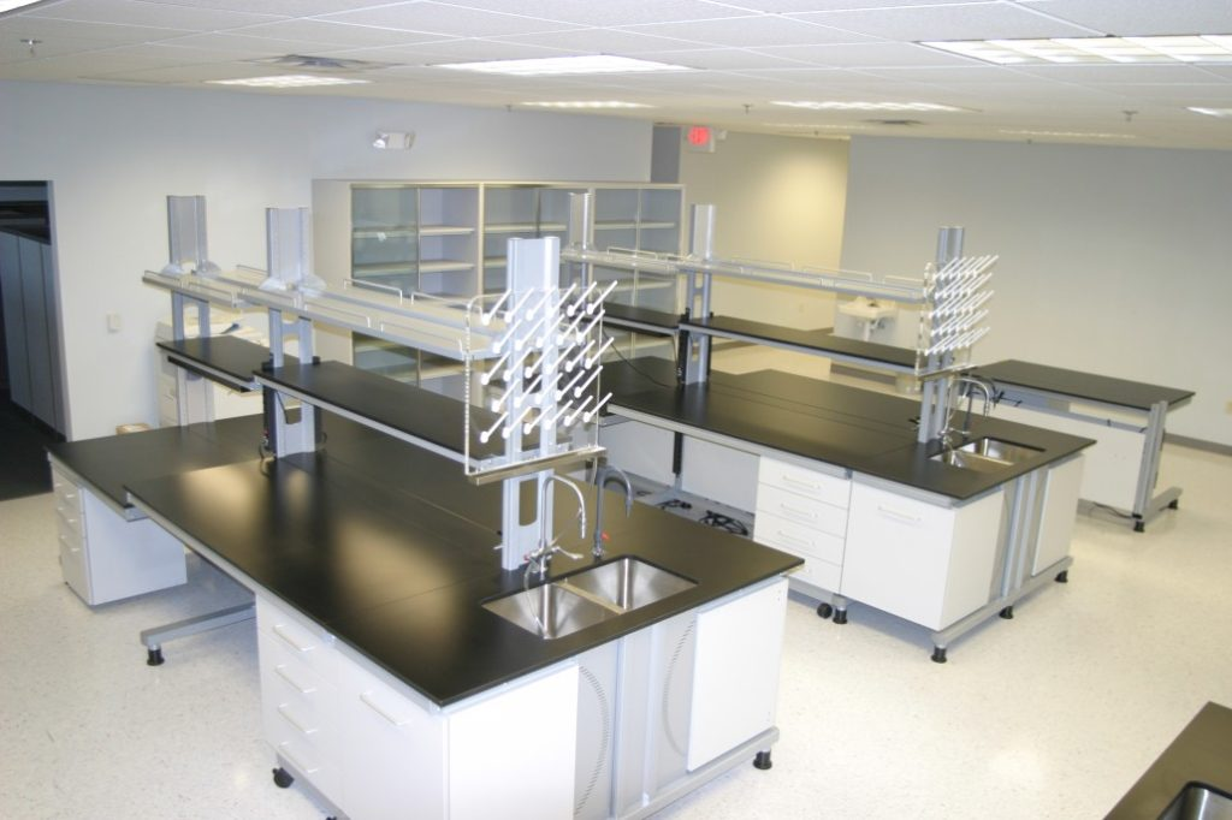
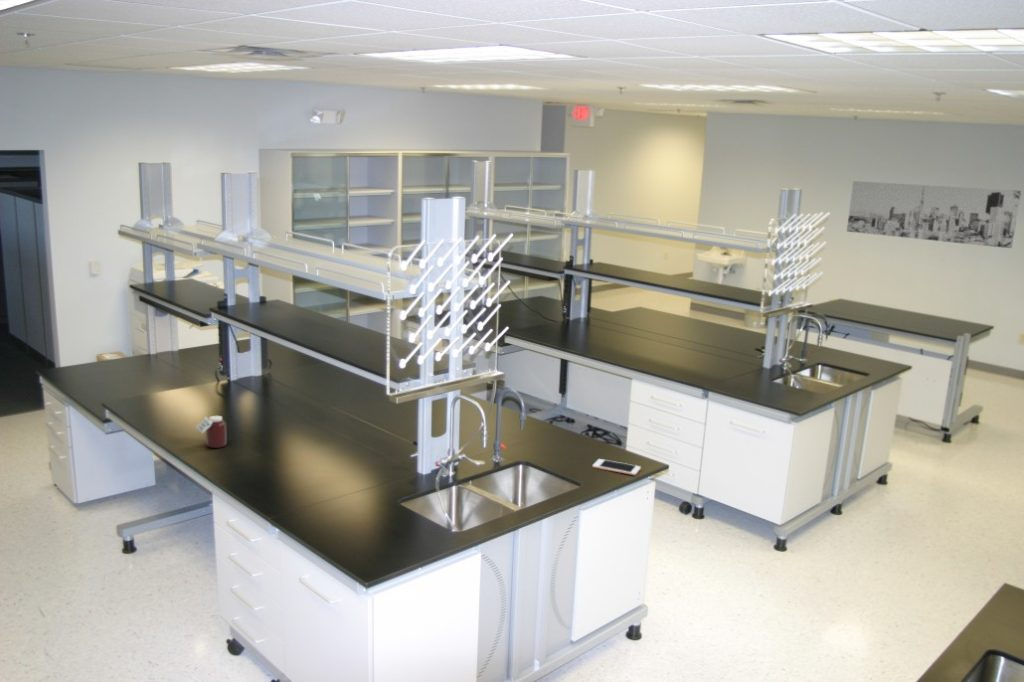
+ cell phone (616, 466)
+ wall art (927, 212)
+ jar (211, 432)
